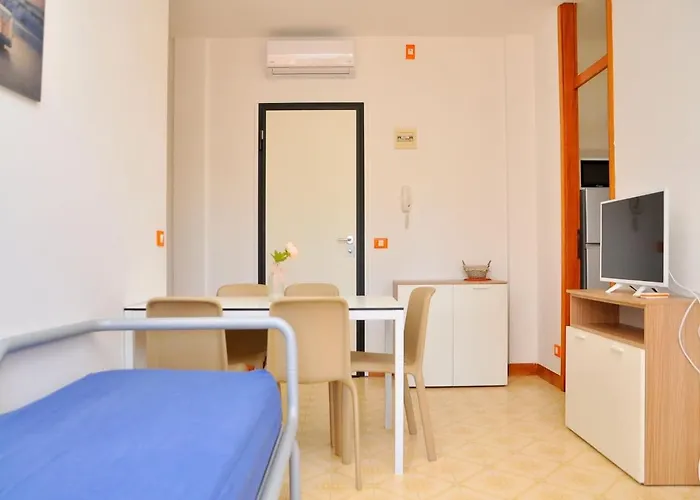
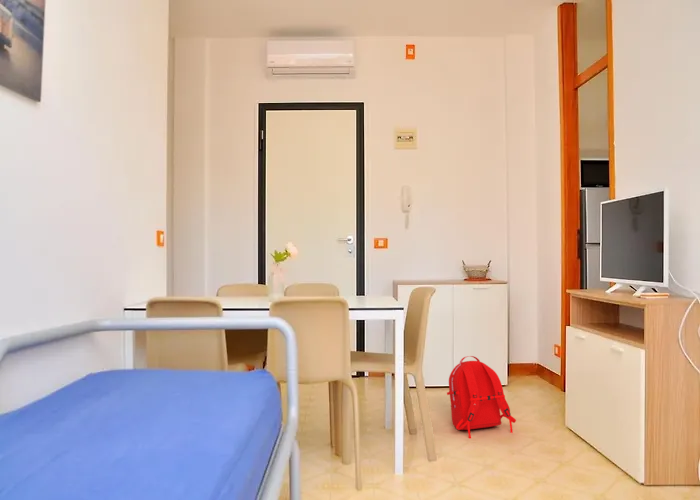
+ backpack (477, 393)
